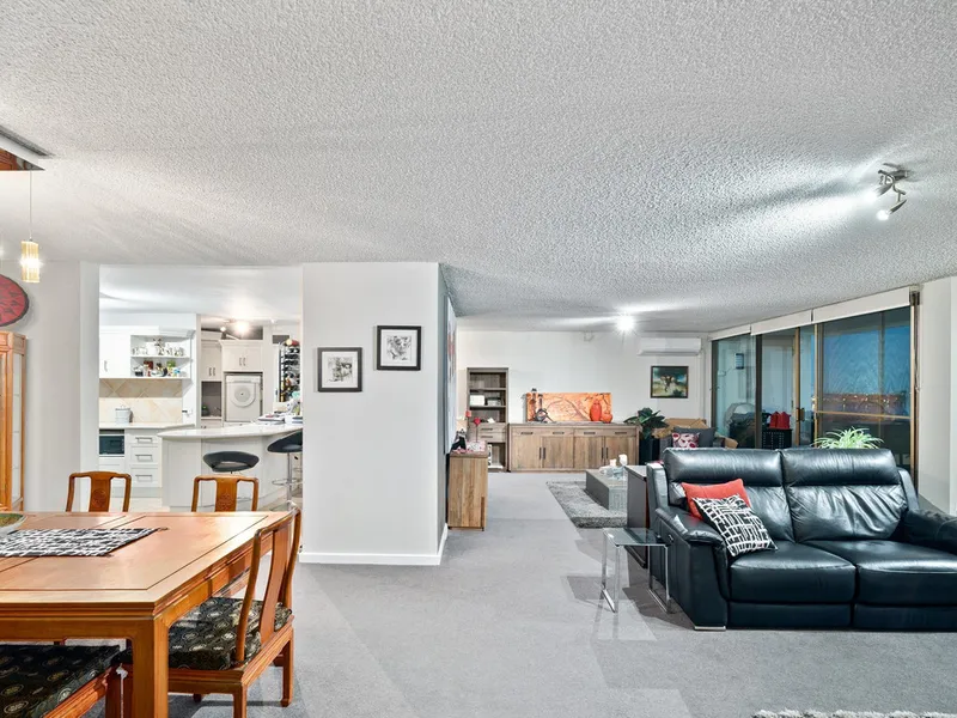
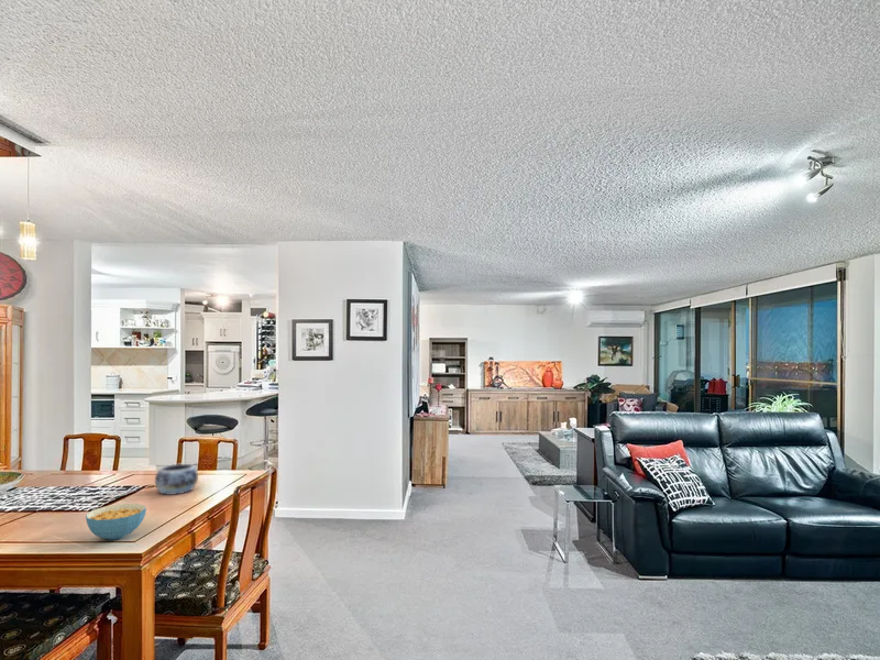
+ decorative bowl (176, 479)
+ cereal bowl (116, 524)
